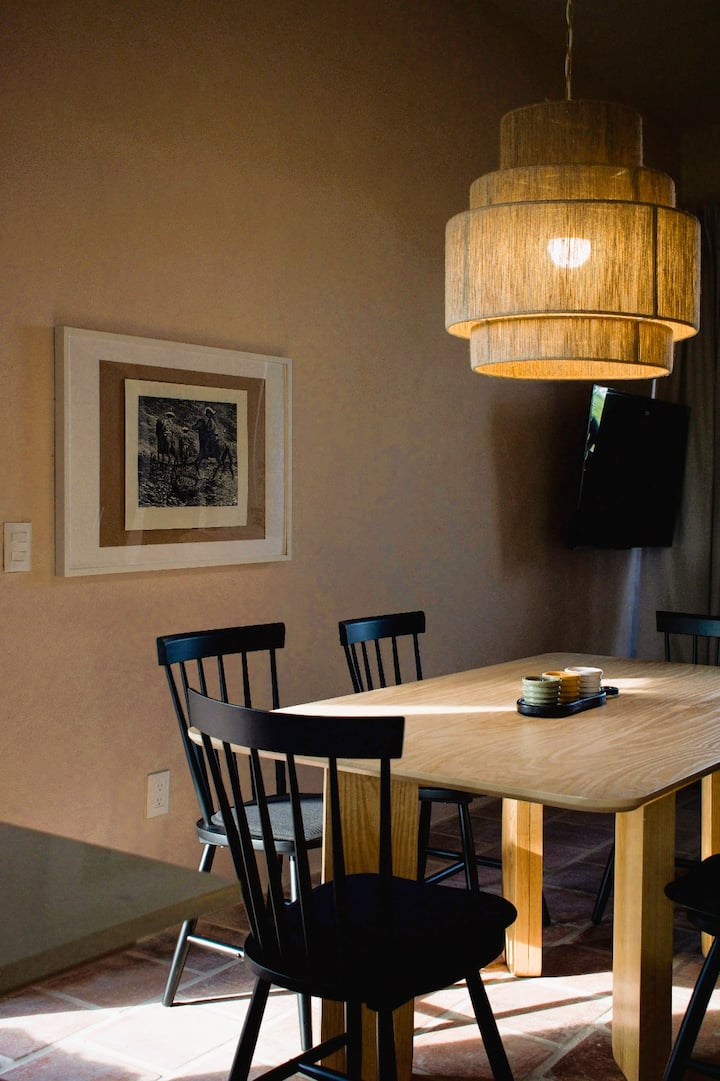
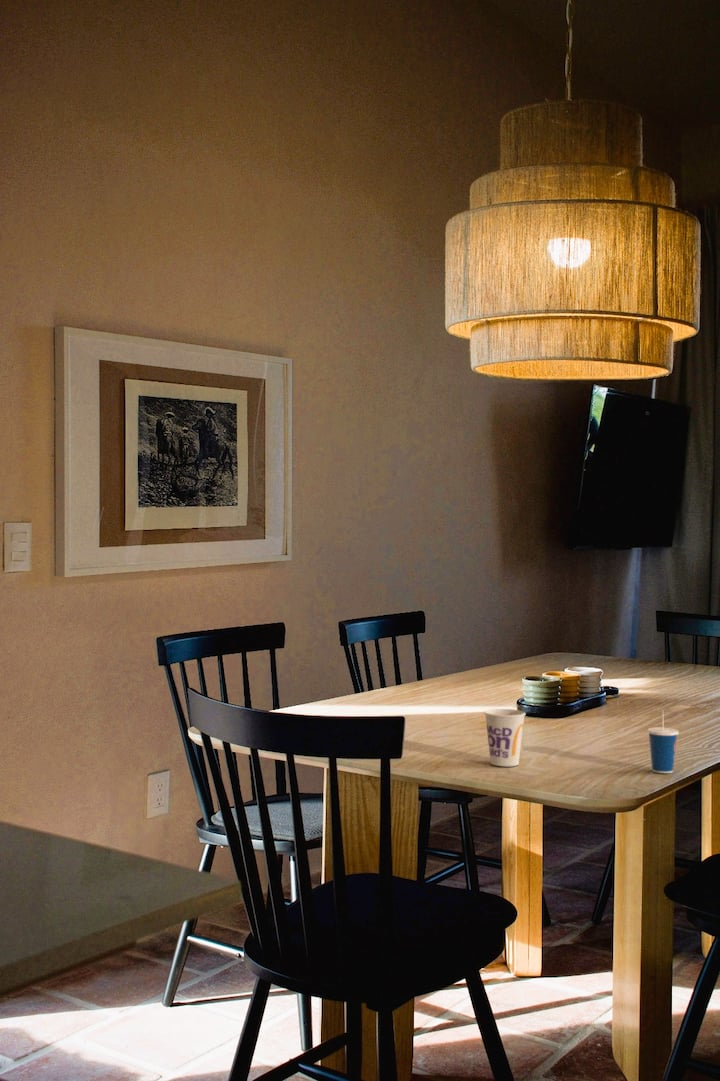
+ cup (662, 739)
+ cup (504, 737)
